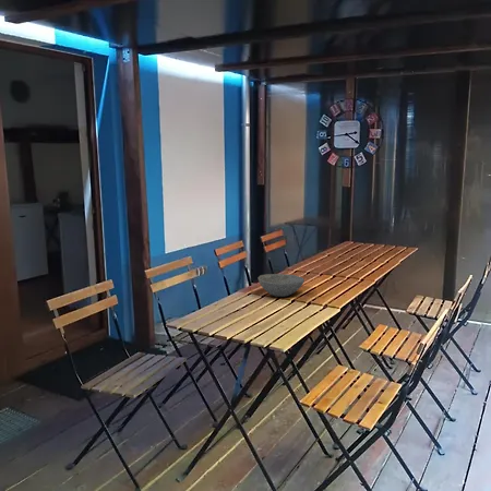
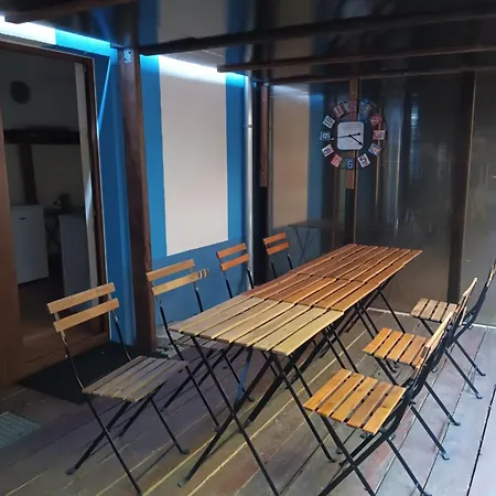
- bowl (280, 286)
